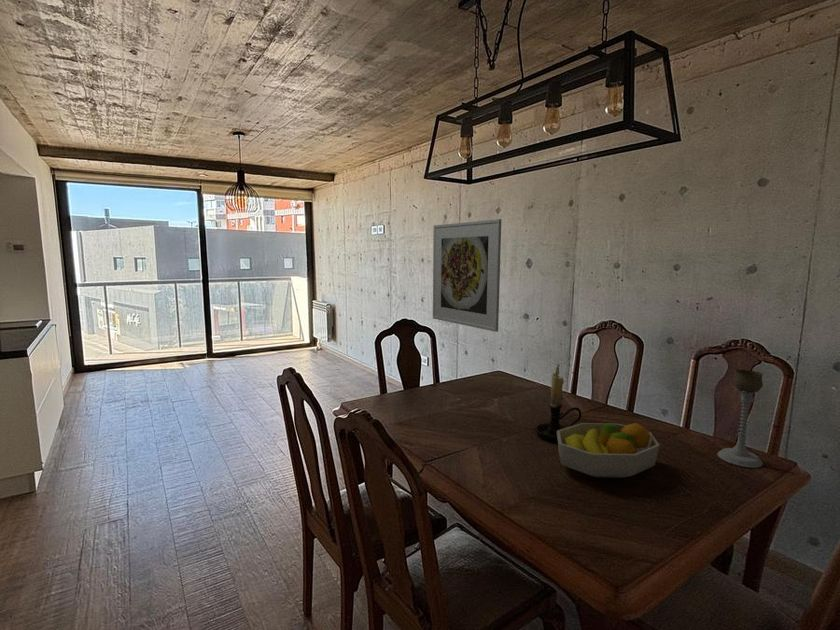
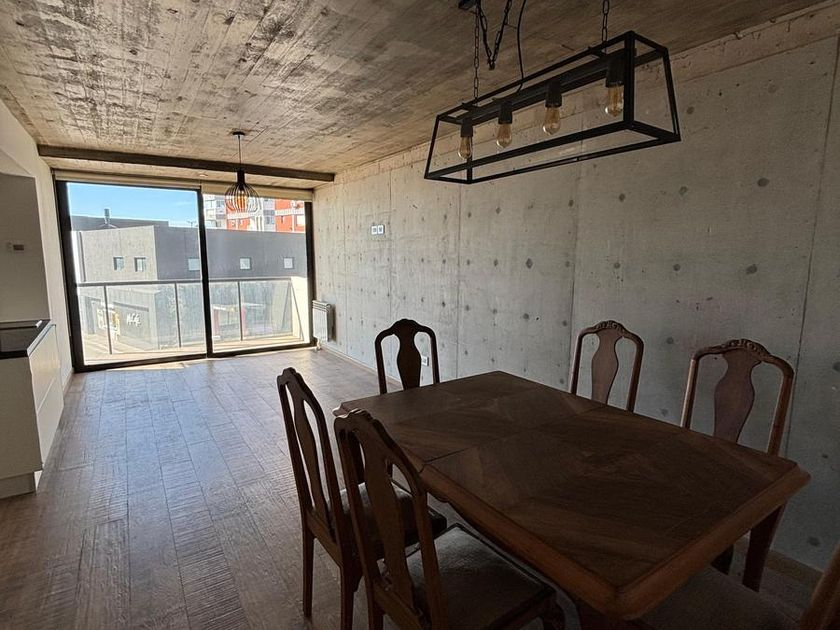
- fruit bowl (605, 445)
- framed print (463, 274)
- candle holder (744, 416)
- candle holder (561, 398)
